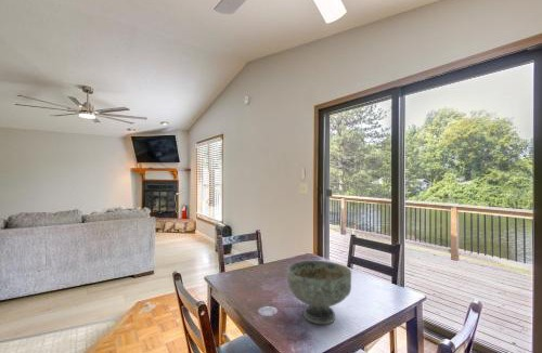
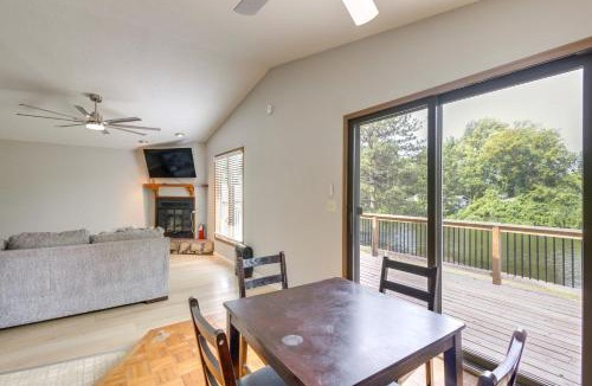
- decorative bowl (319, 291)
